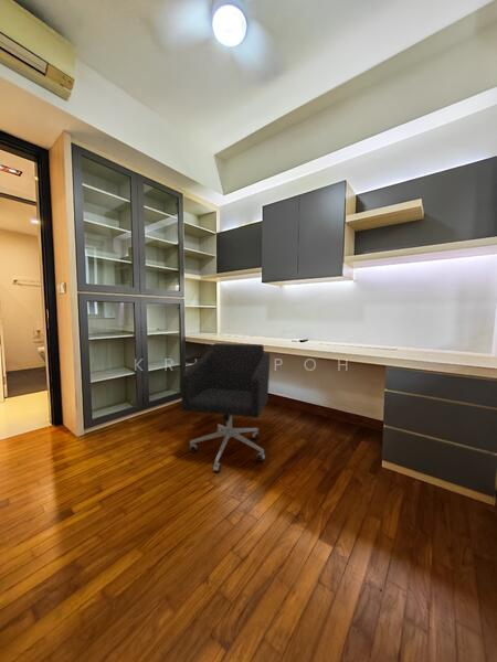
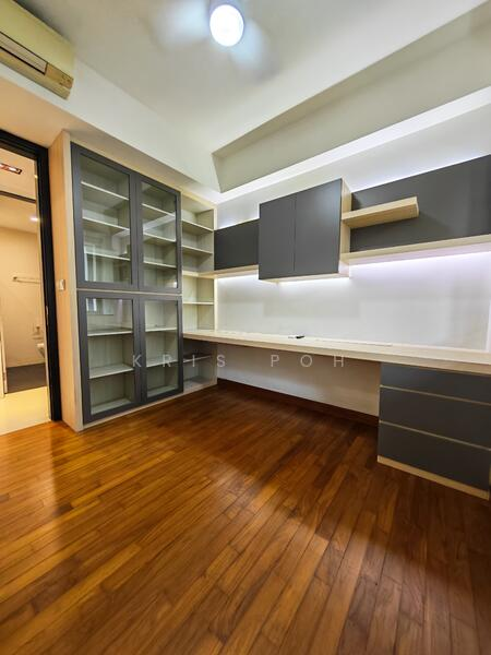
- office chair (229, 399)
